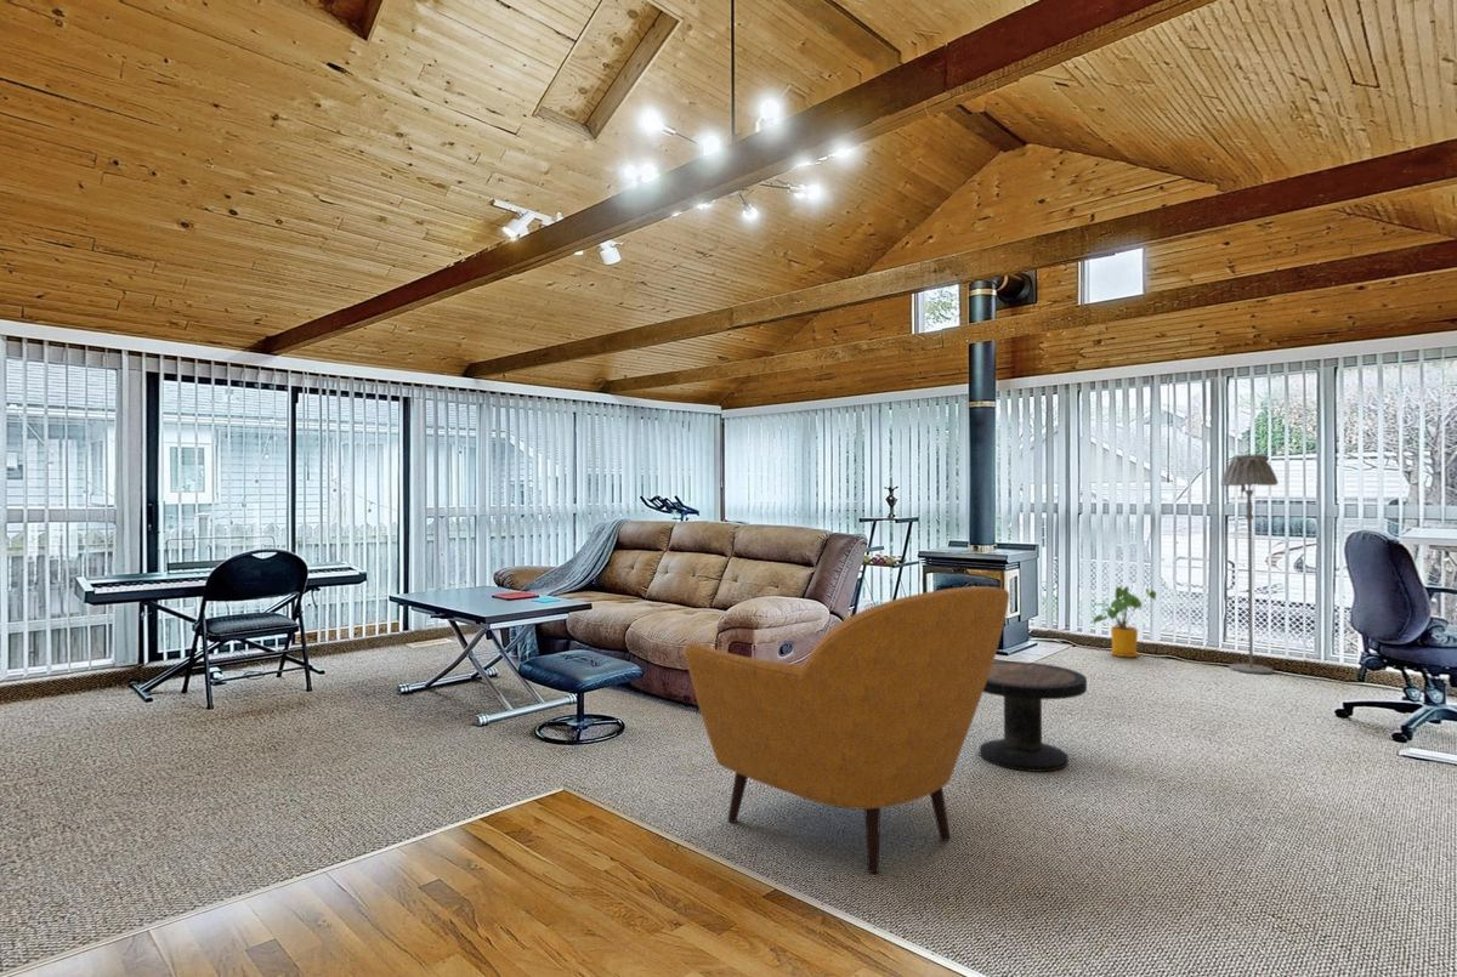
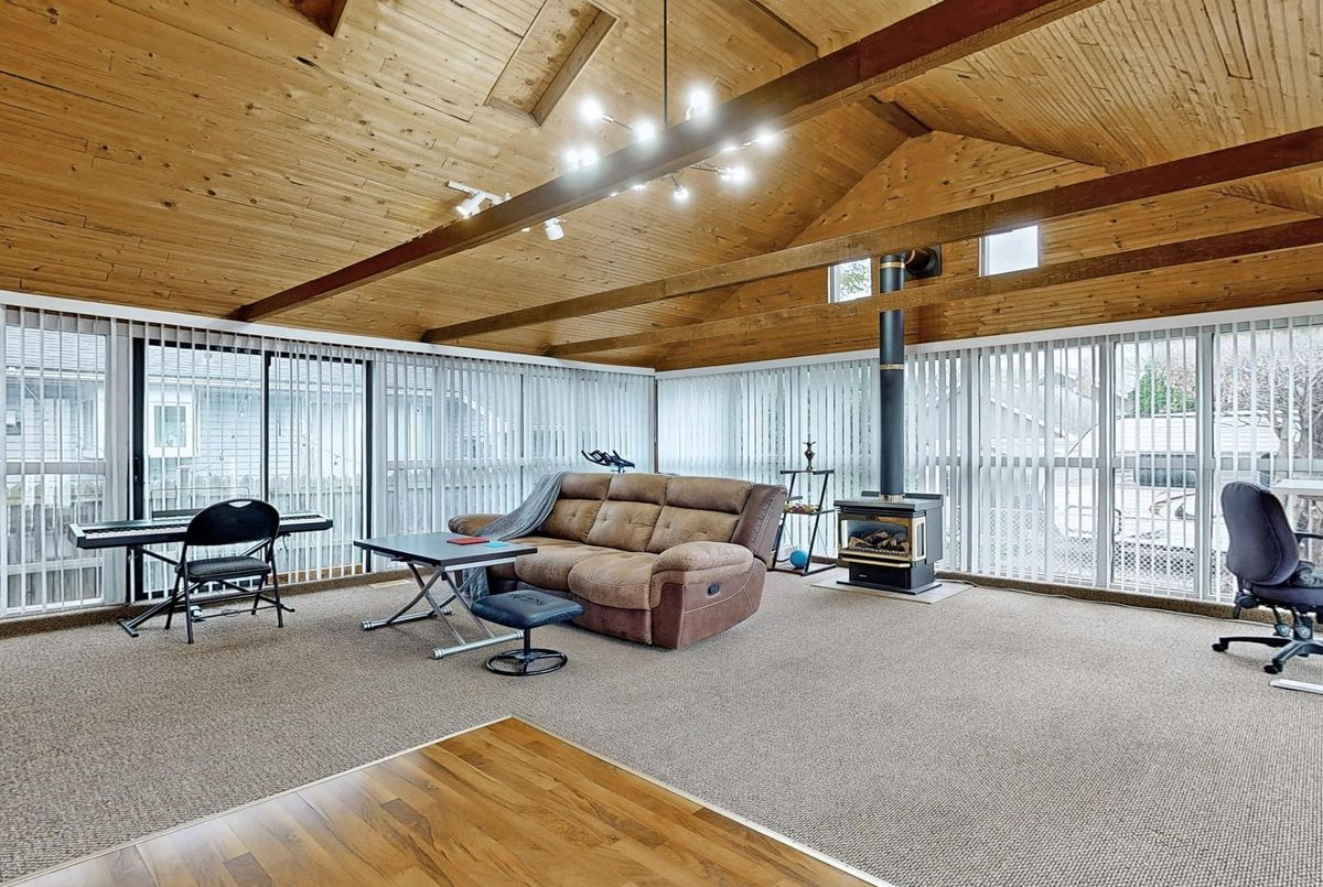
- floor lamp (1249, 562)
- armchair (862, 705)
- house plant (1122, 621)
- side table (1022, 715)
